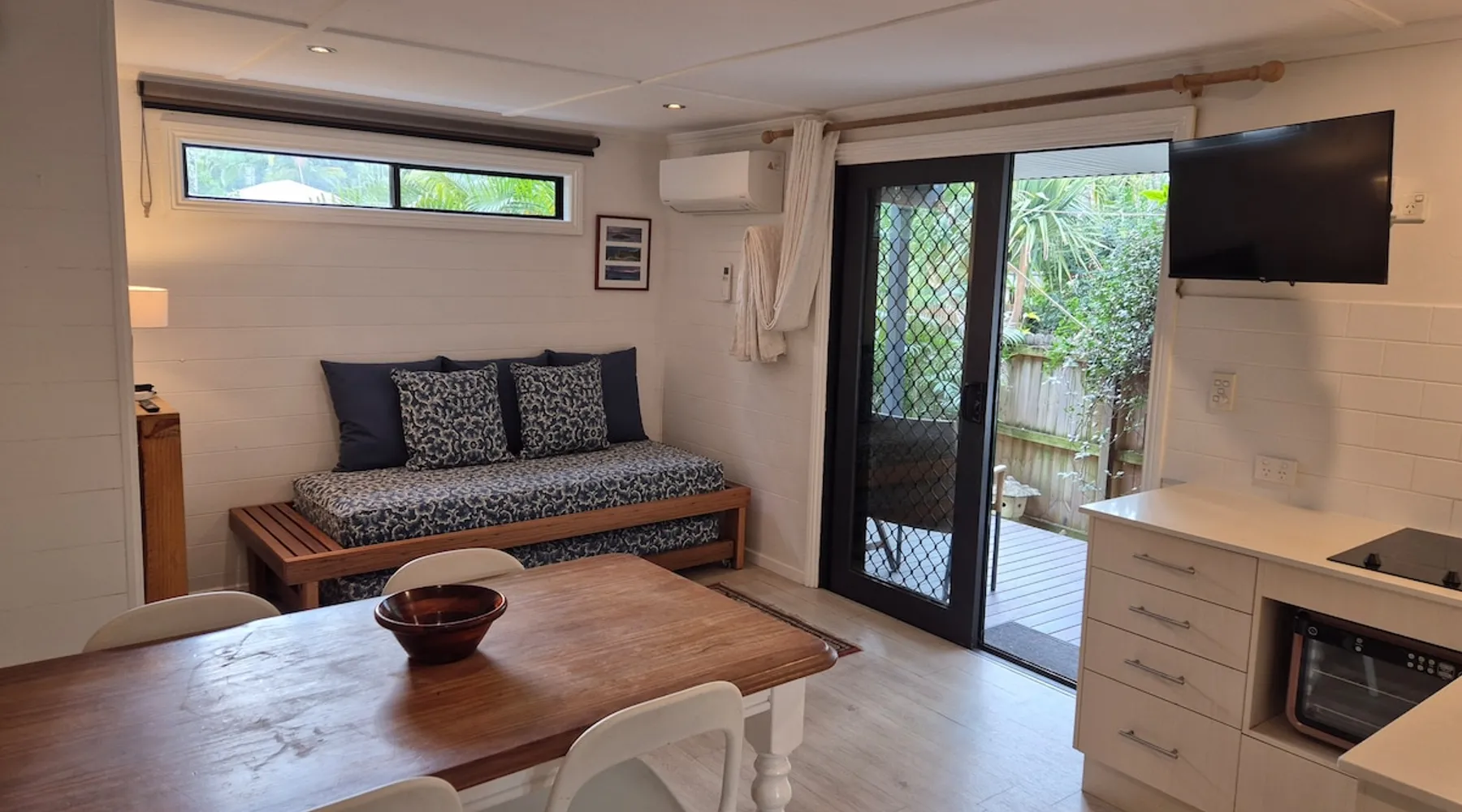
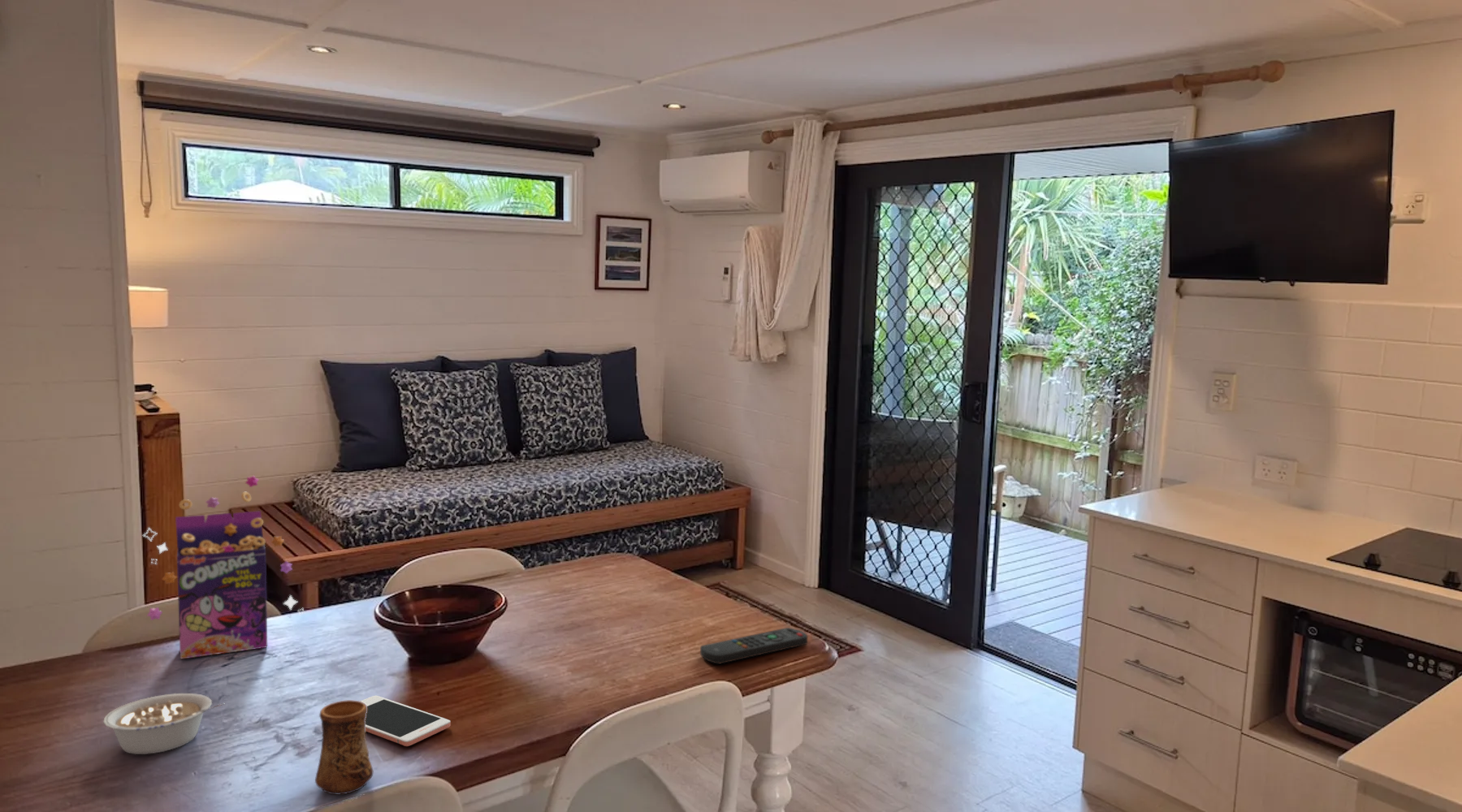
+ cup (344, 746)
+ remote control (755, 644)
+ cereal box (226, 564)
+ legume (163, 721)
+ cell phone (390, 719)
